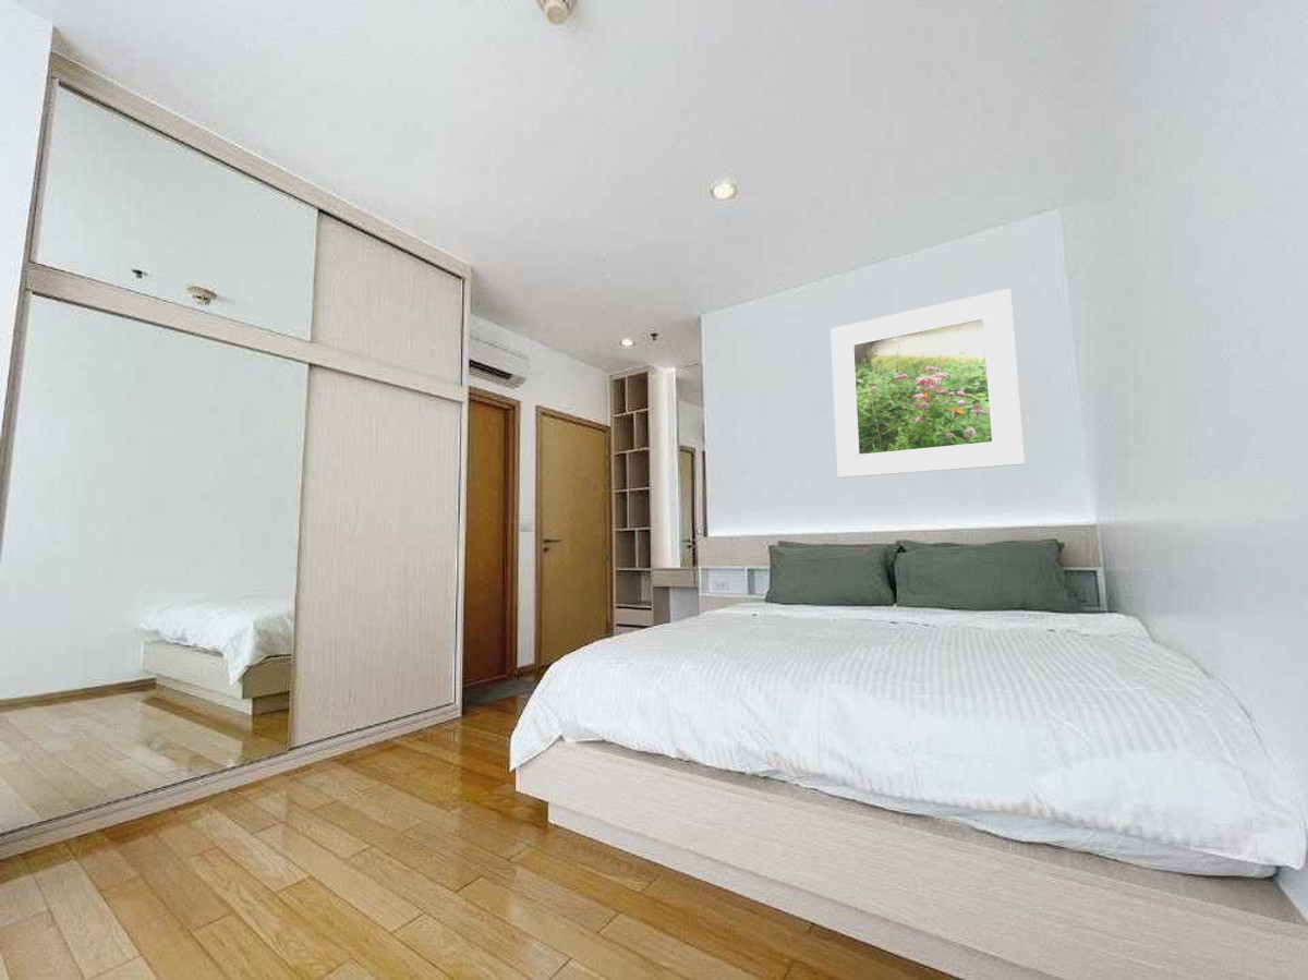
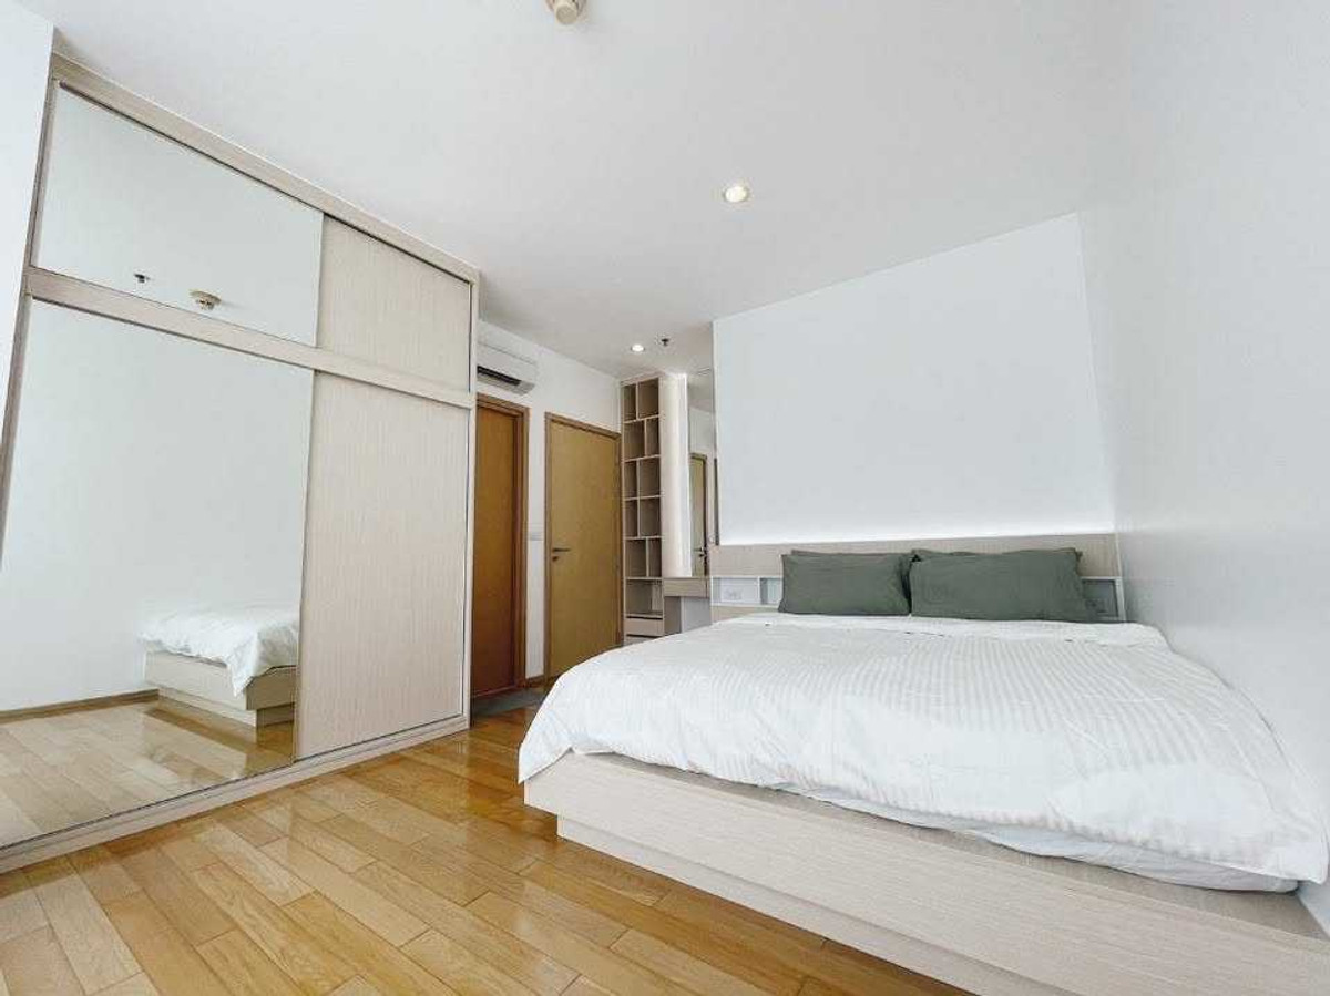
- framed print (918, 389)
